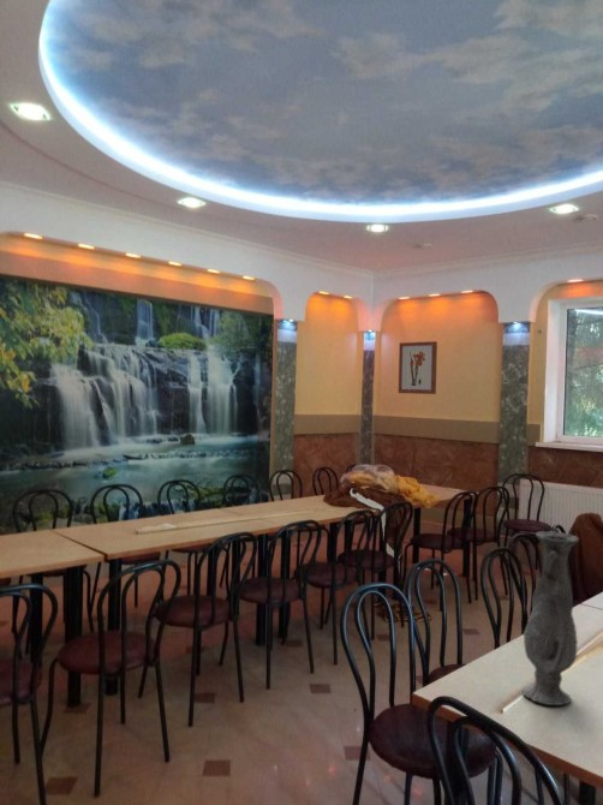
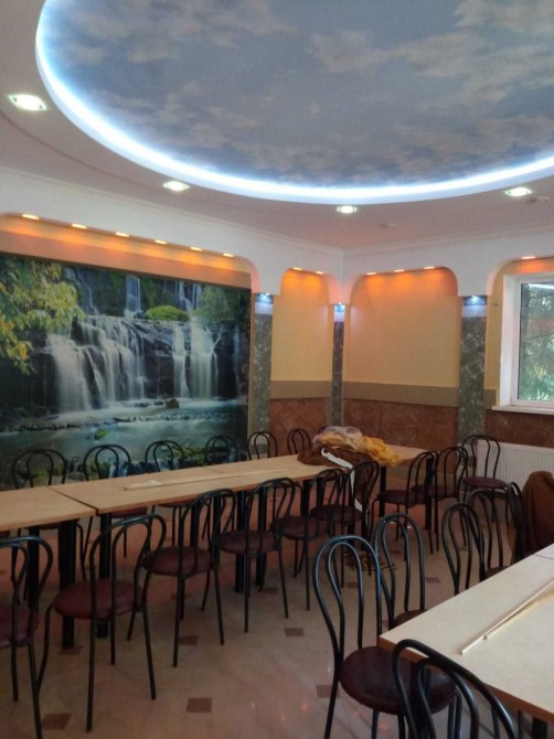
- wall art (417, 368)
- vase (550, 615)
